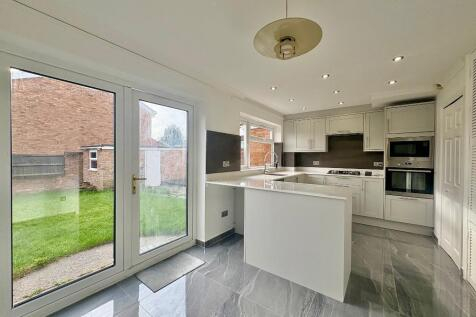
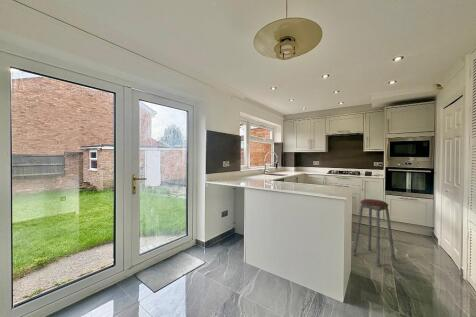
+ music stool (376, 229)
